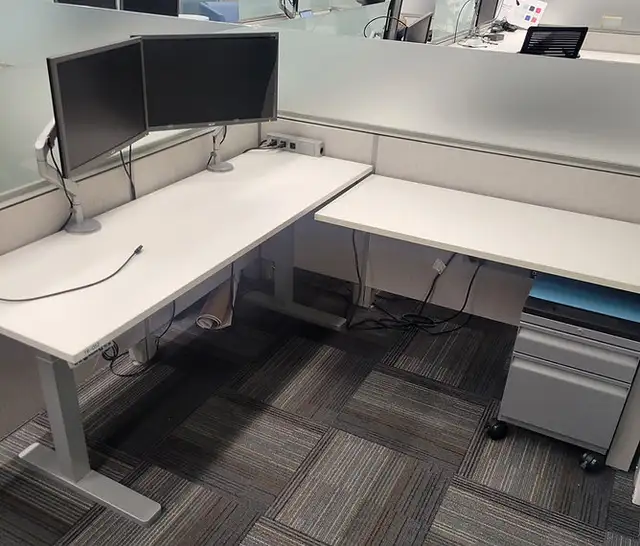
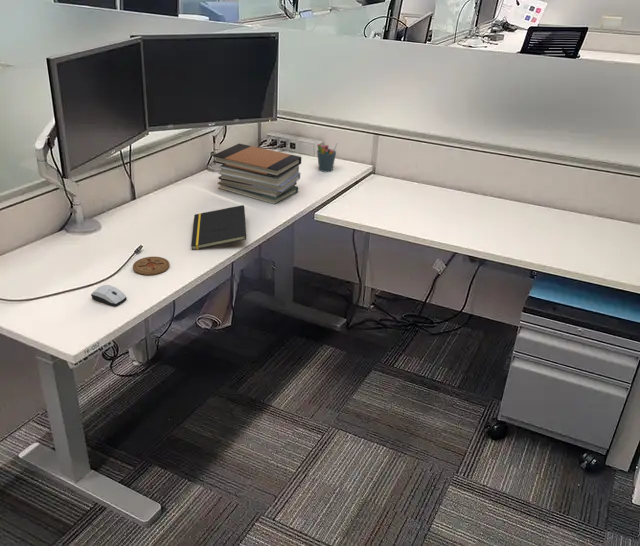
+ notepad (219, 226)
+ coaster (151, 265)
+ pen holder (326, 156)
+ book stack (258, 173)
+ computer mouse (108, 294)
